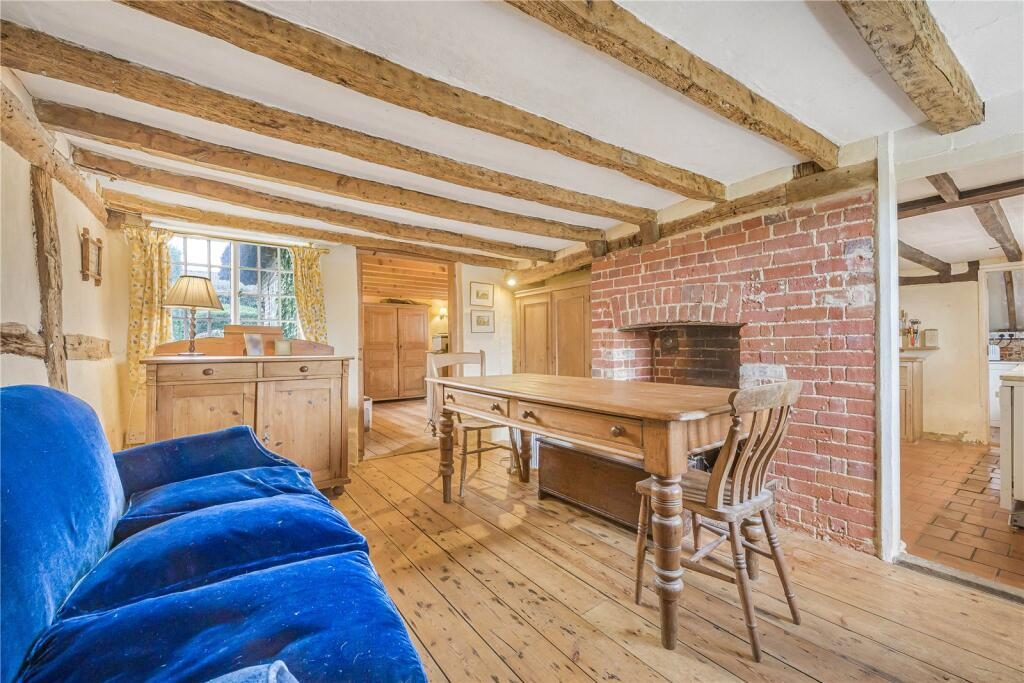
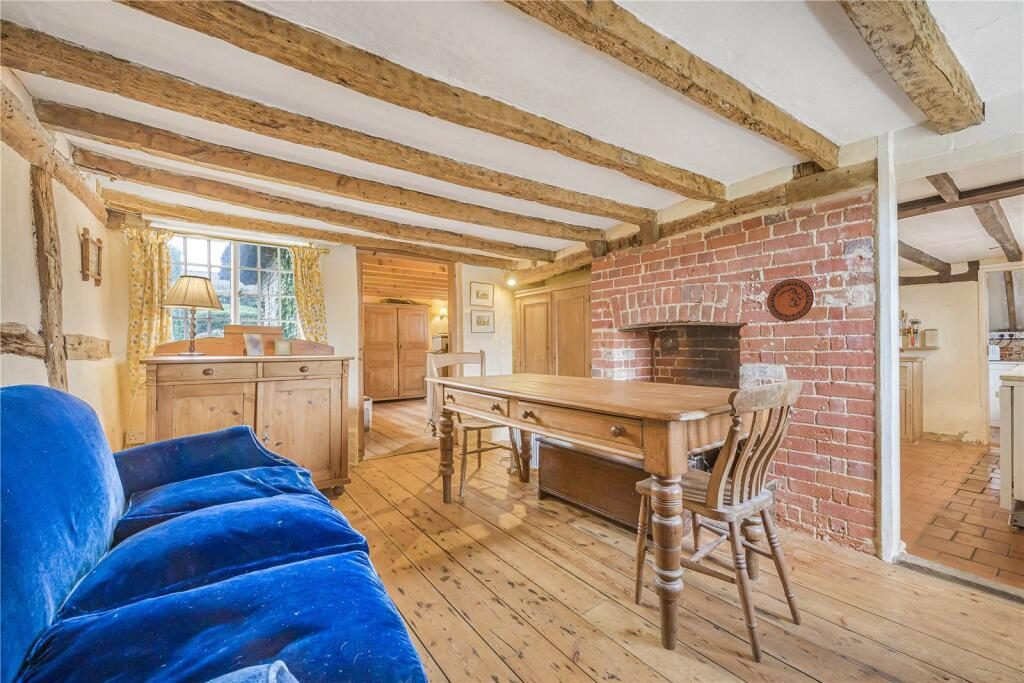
+ decorative plate (789, 300)
